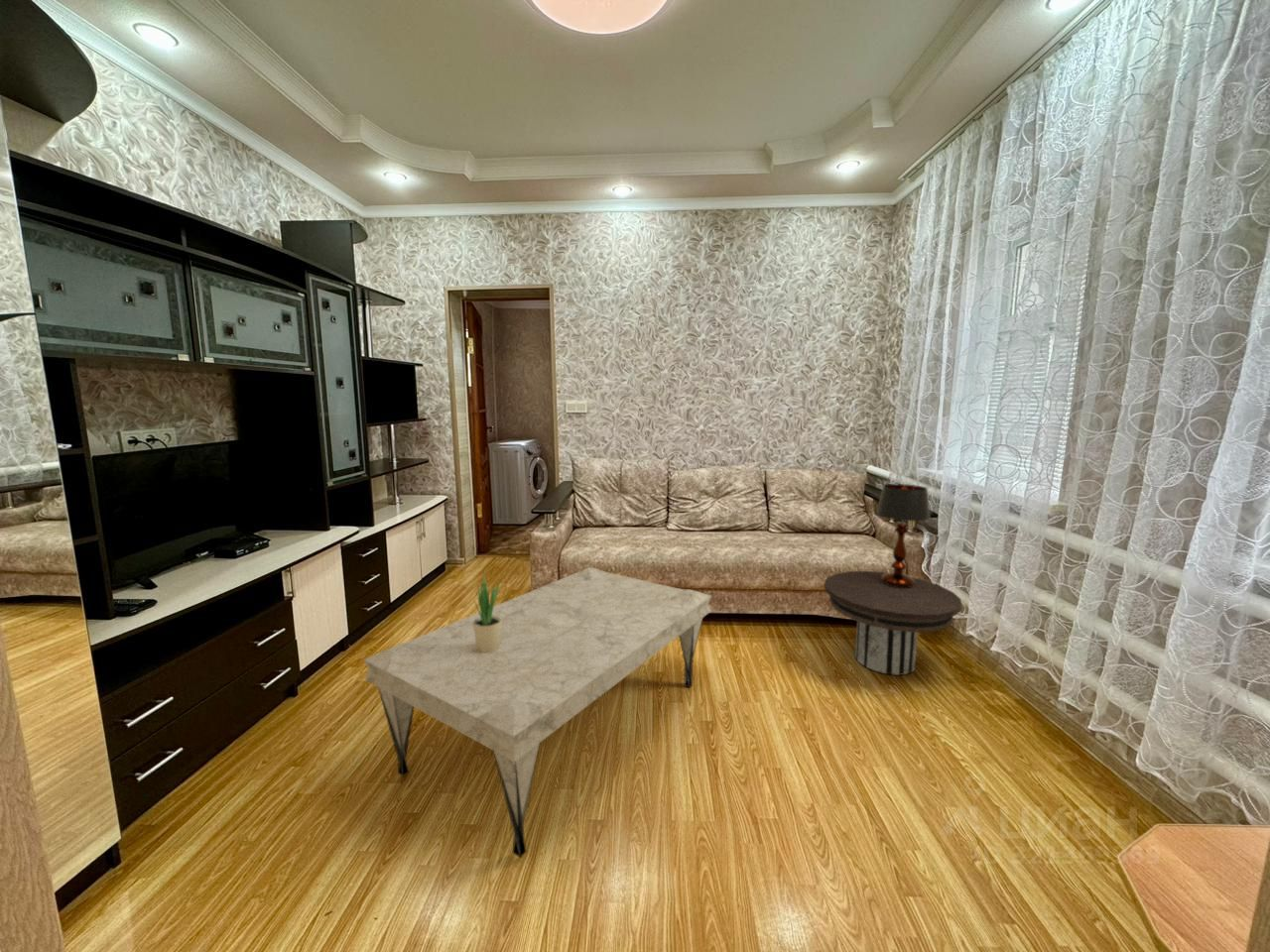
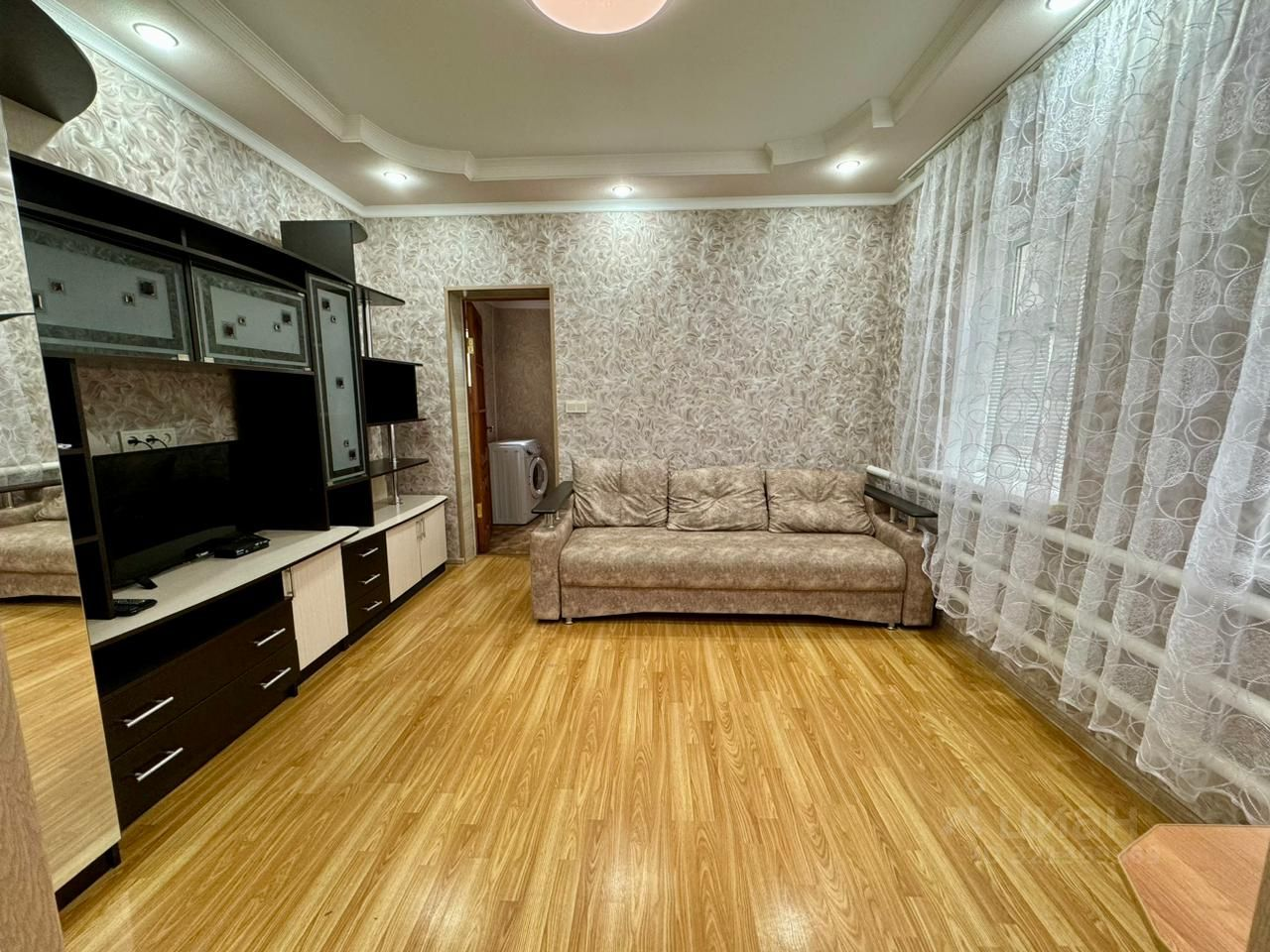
- table lamp (901, 536)
- side table (886, 626)
- potted plant (487, 610)
- coffee table (564, 670)
